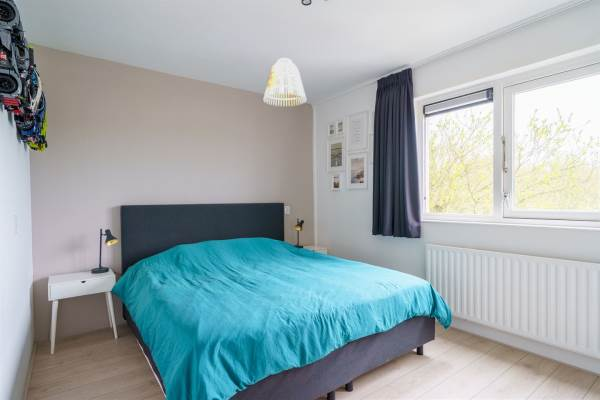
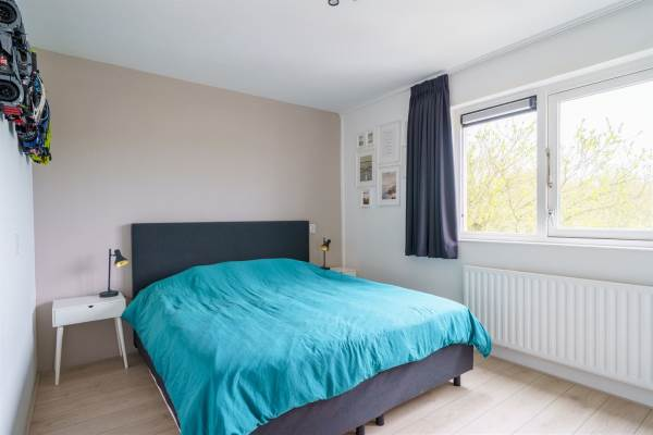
- lamp shade (284, 80)
